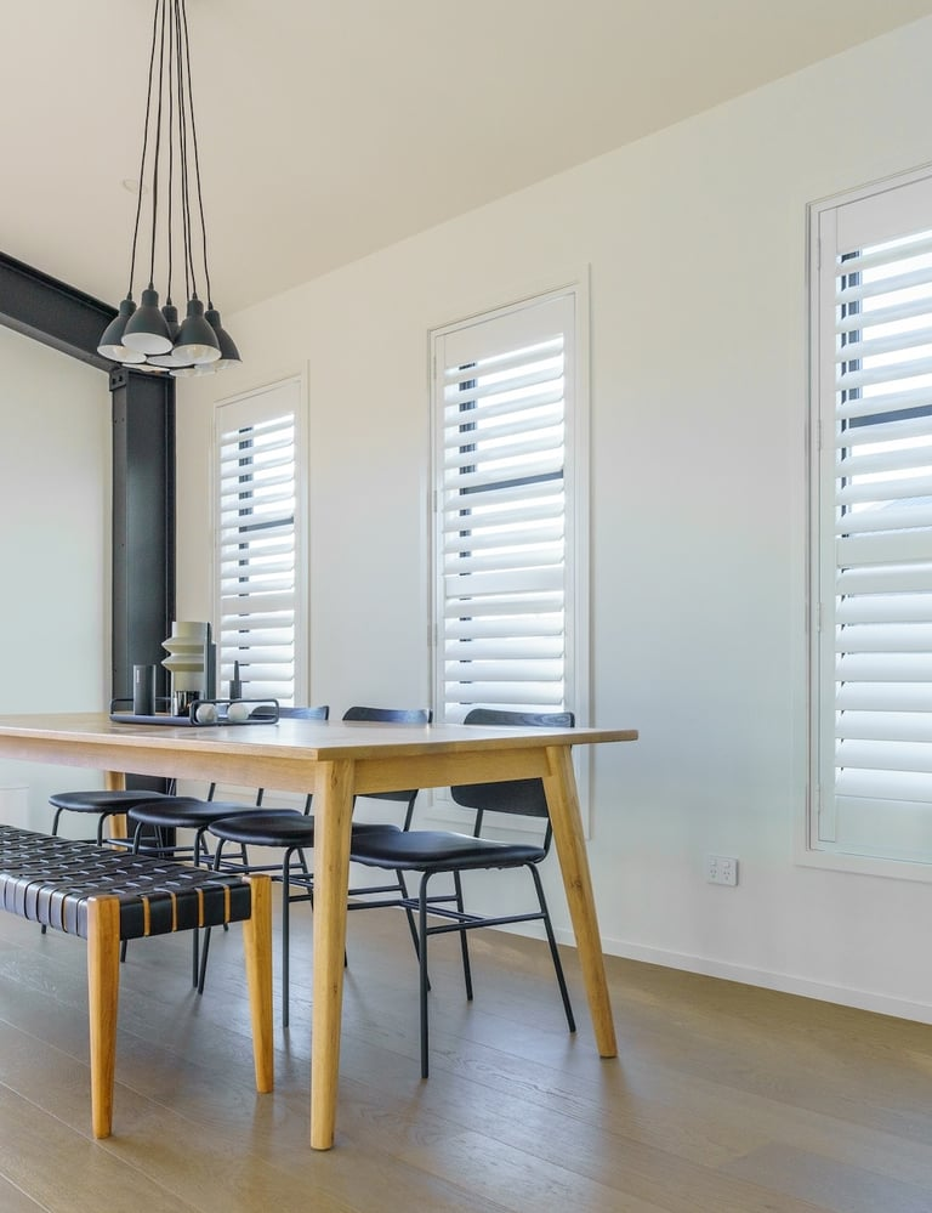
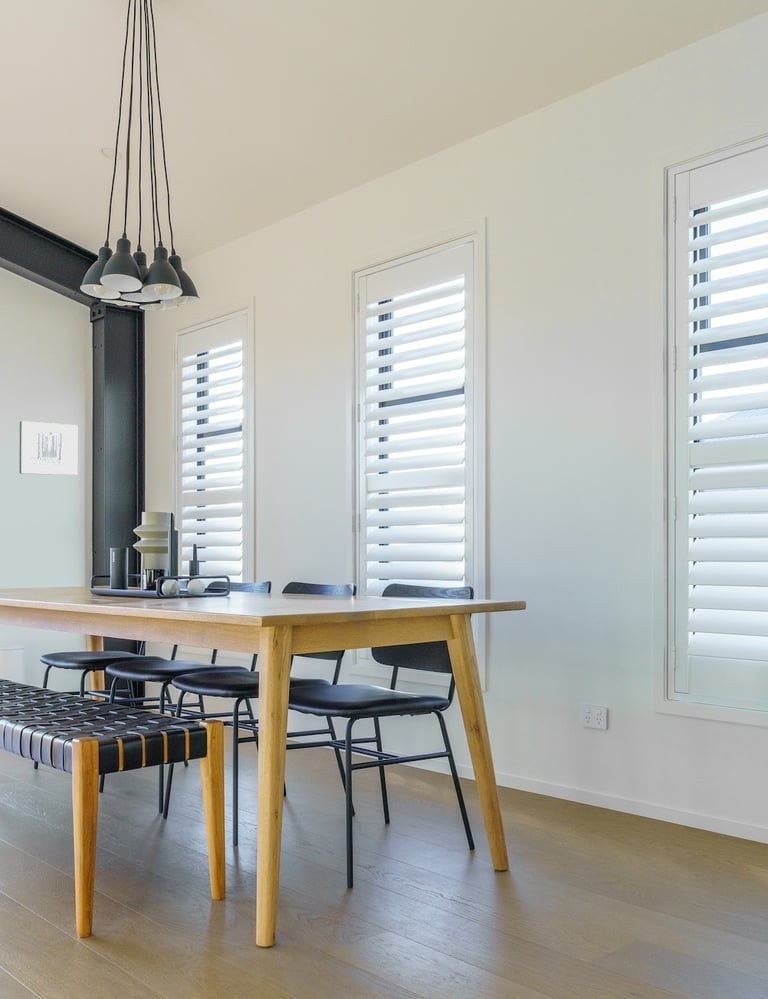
+ wall art (49, 448)
